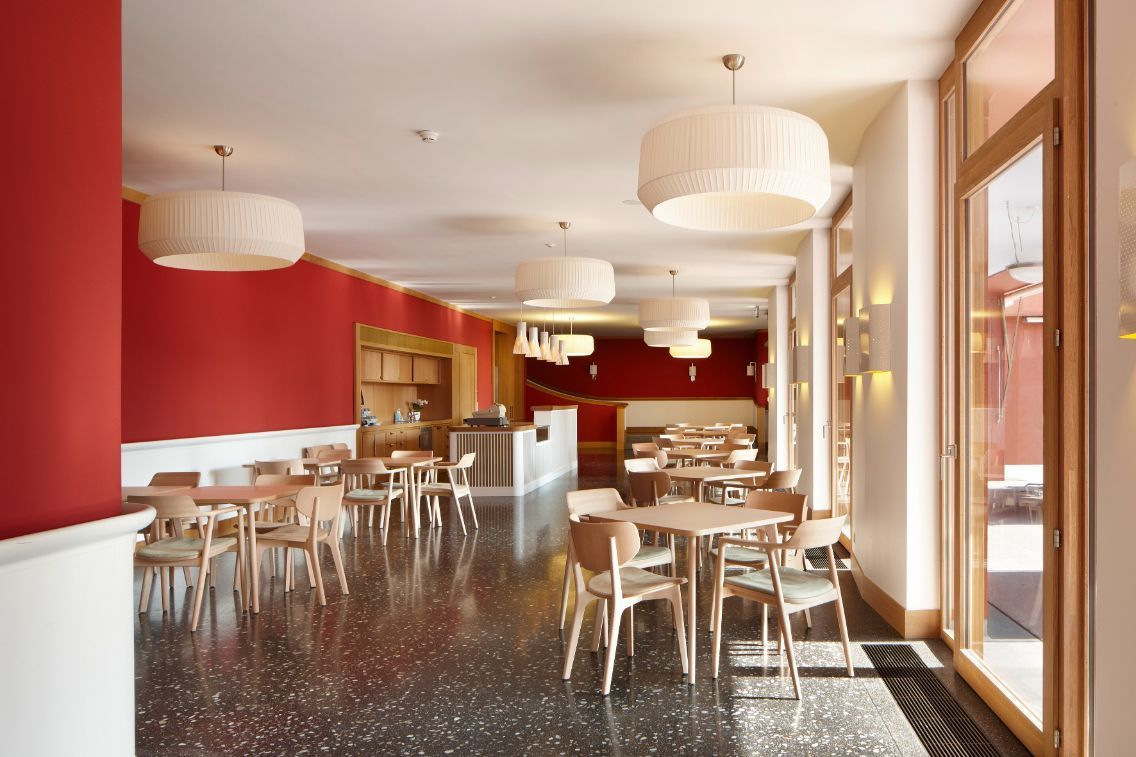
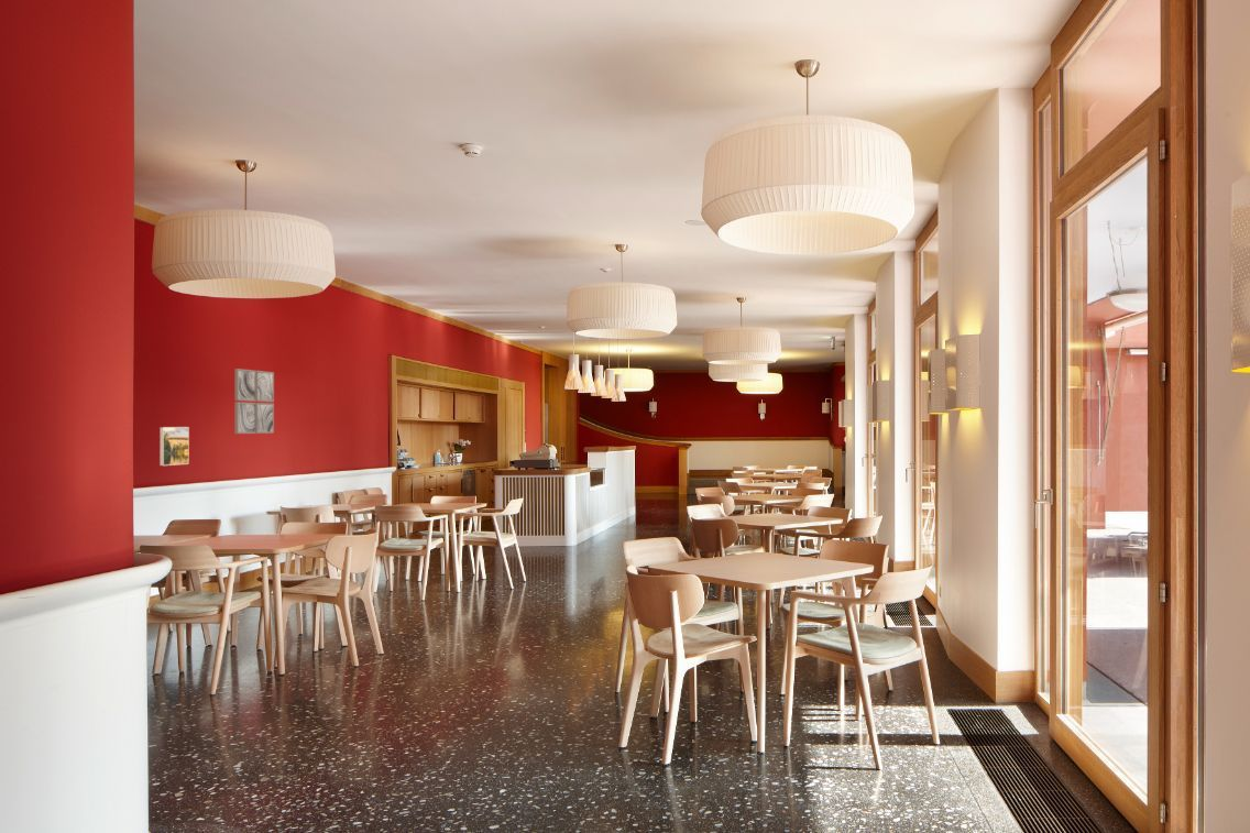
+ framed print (174, 446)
+ wall art (254, 401)
